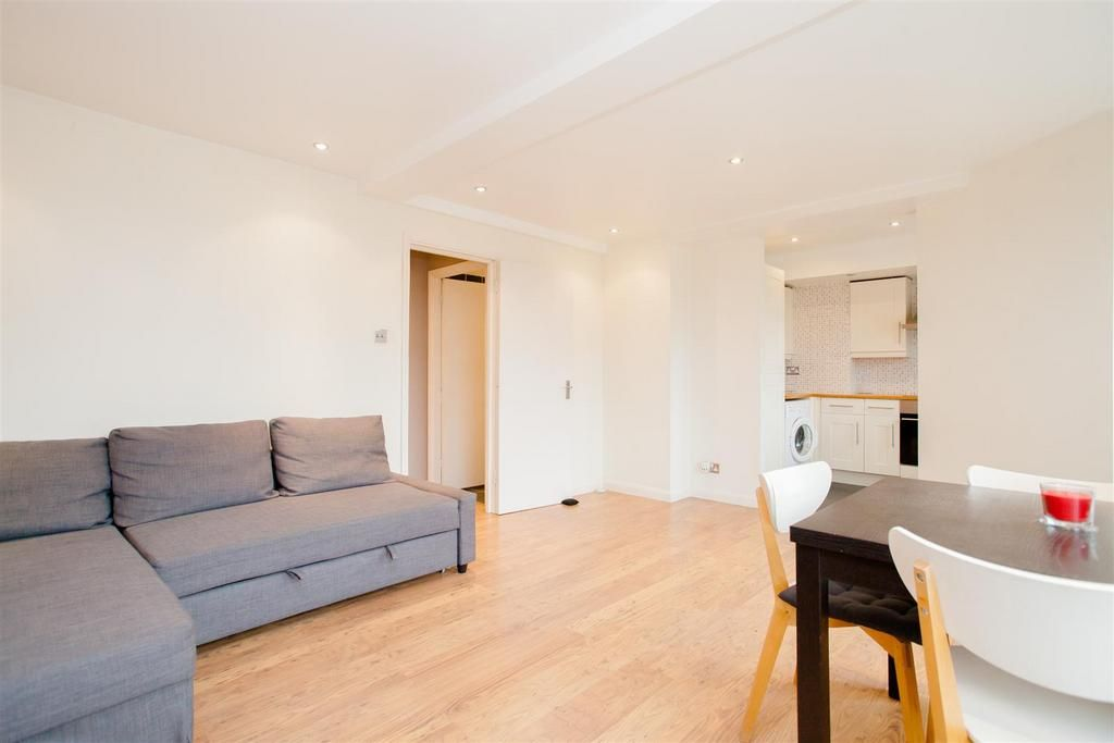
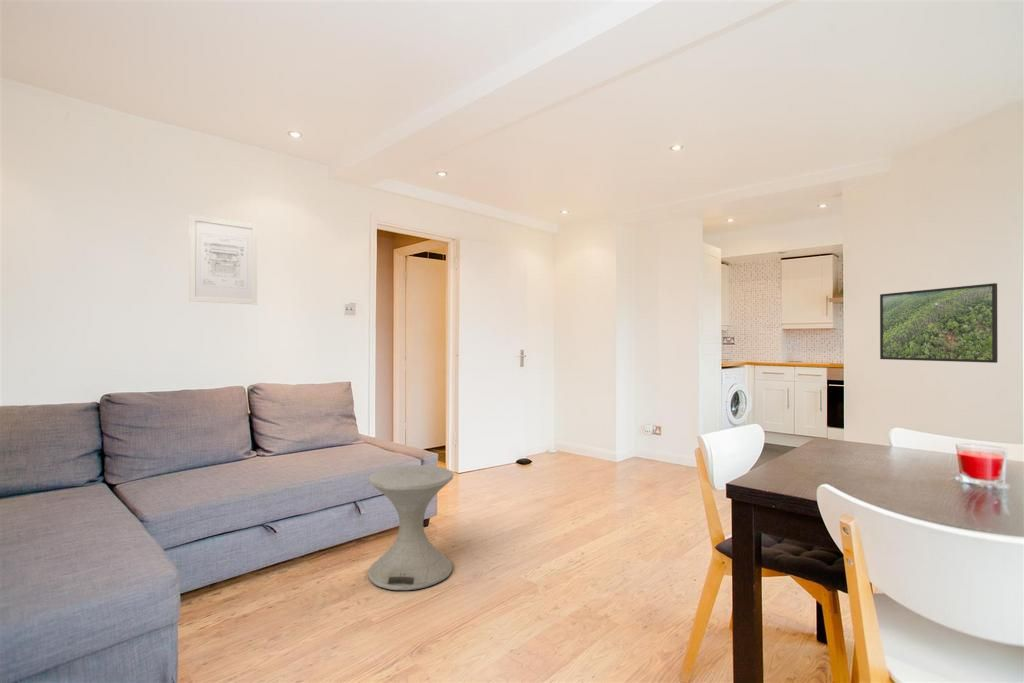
+ side table (411, 522)
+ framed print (932, 325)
+ wall art (224, 261)
